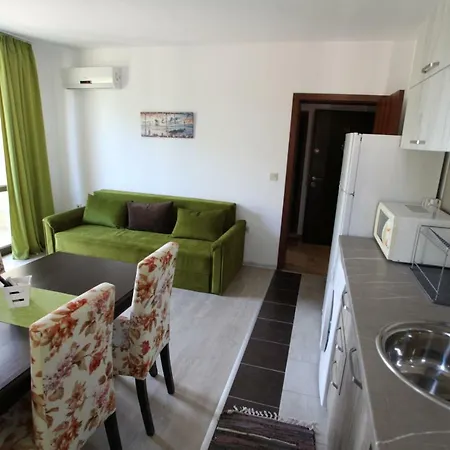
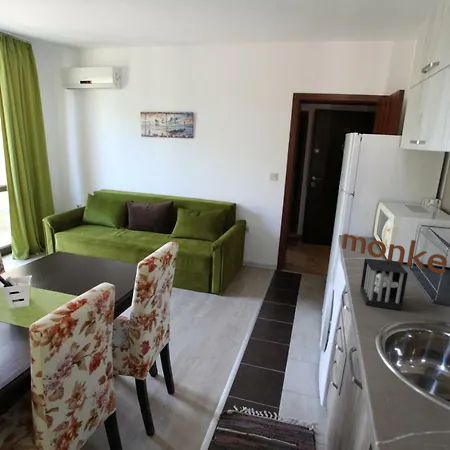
+ knife block (386, 270)
